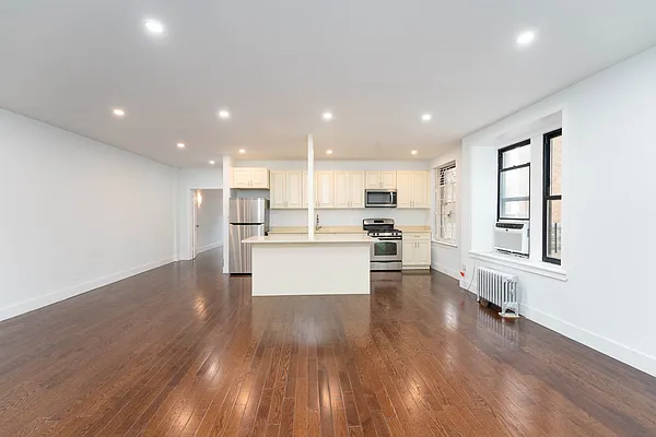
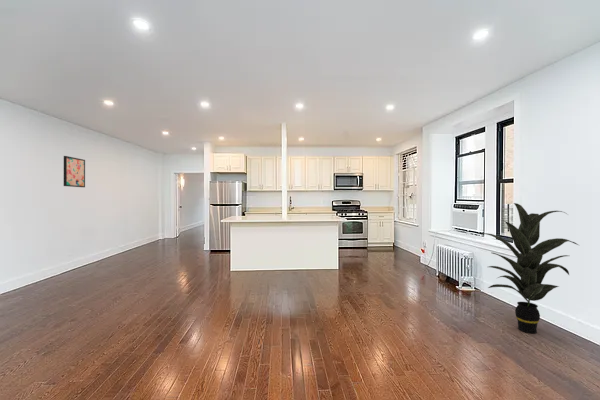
+ indoor plant (526, 265)
+ wall art (74, 172)
